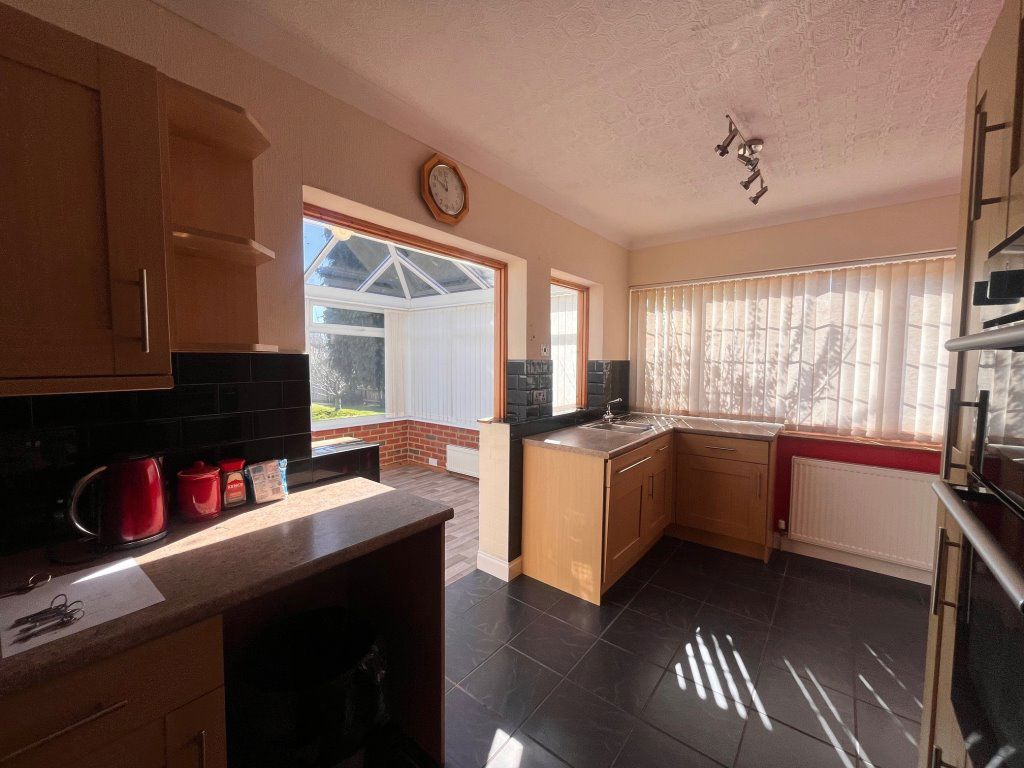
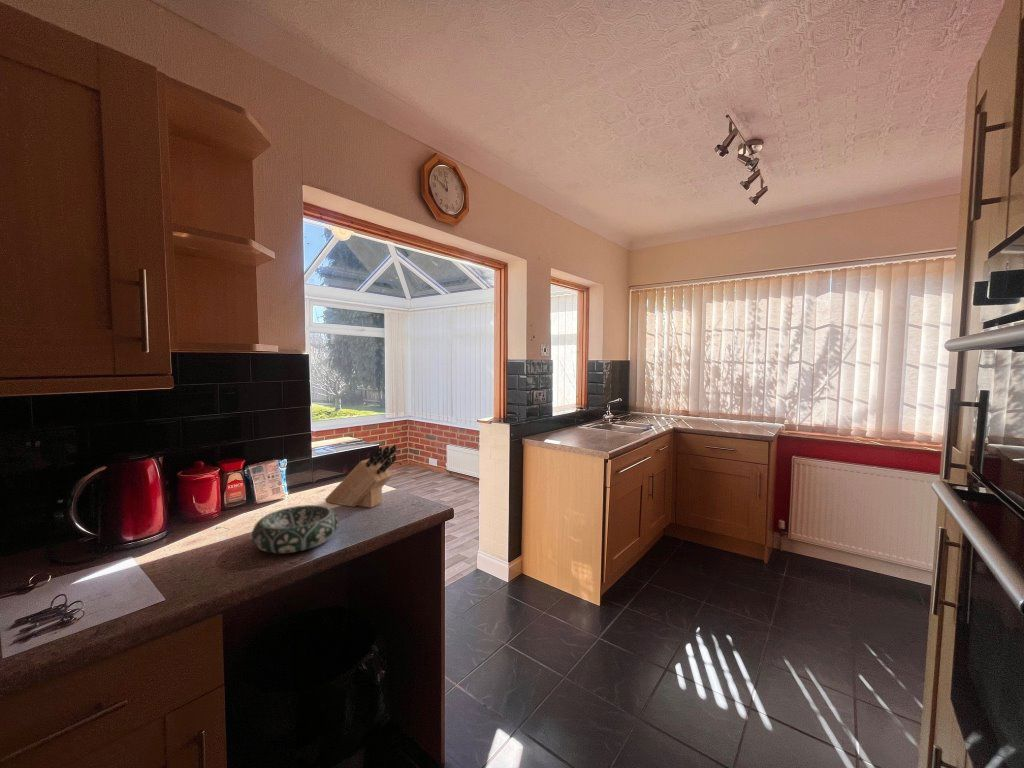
+ knife block (363, 472)
+ decorative bowl (297, 528)
